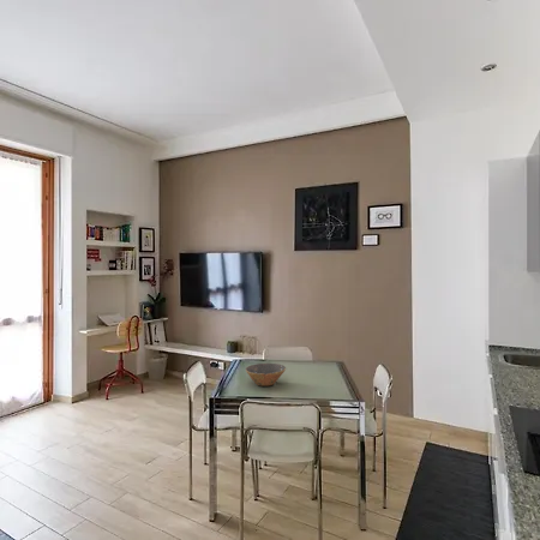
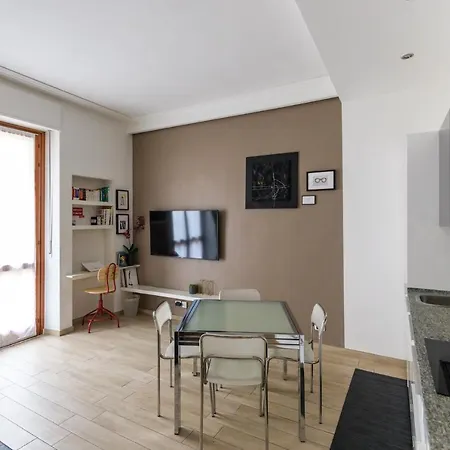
- bowl (265, 376)
